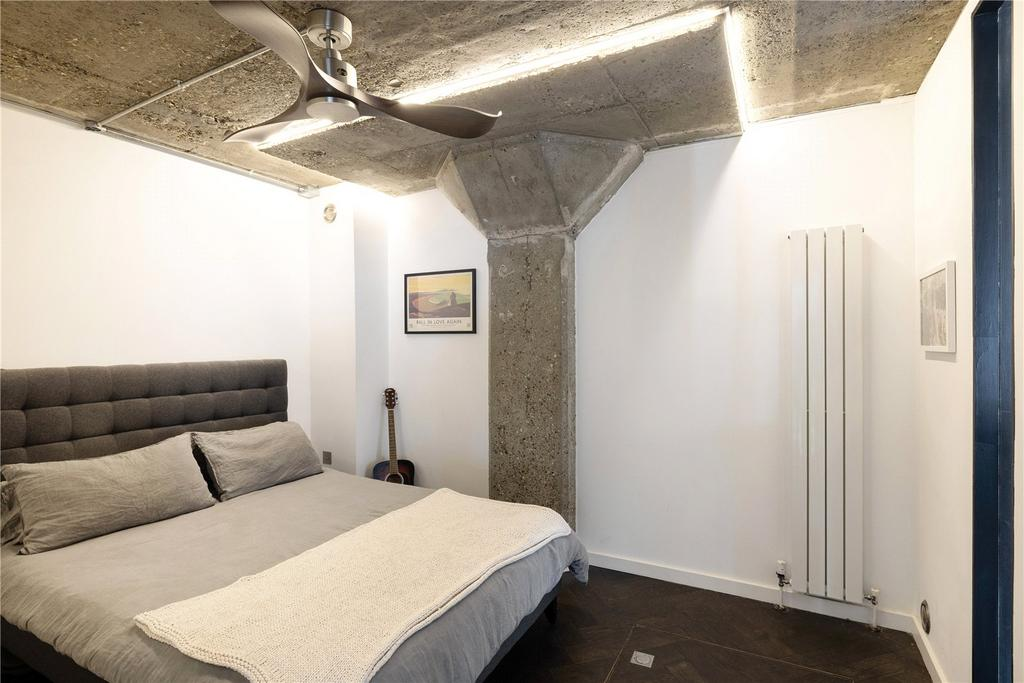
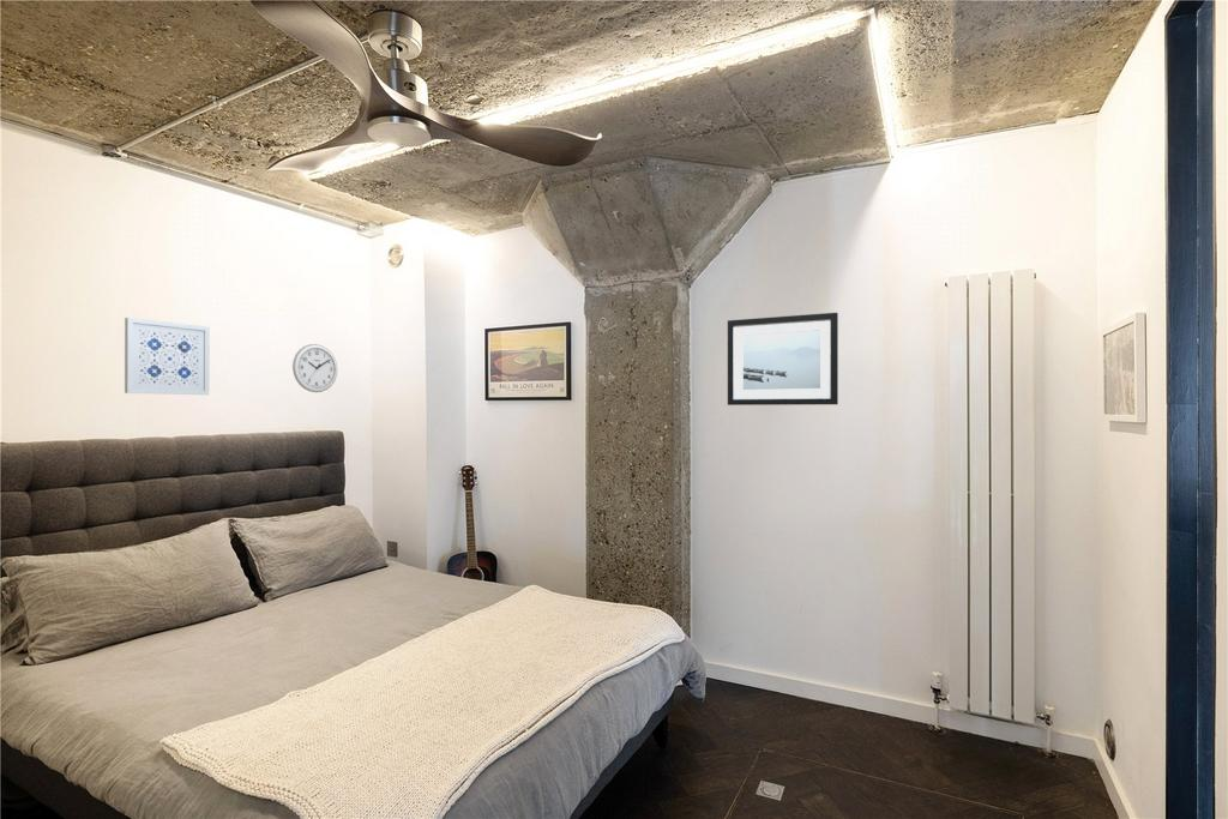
+ wall art (779, 360)
+ wall art (169, 357)
+ wall clock (315, 368)
